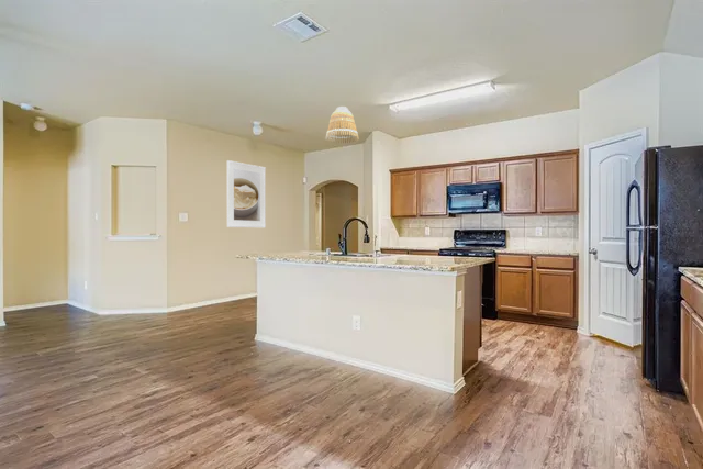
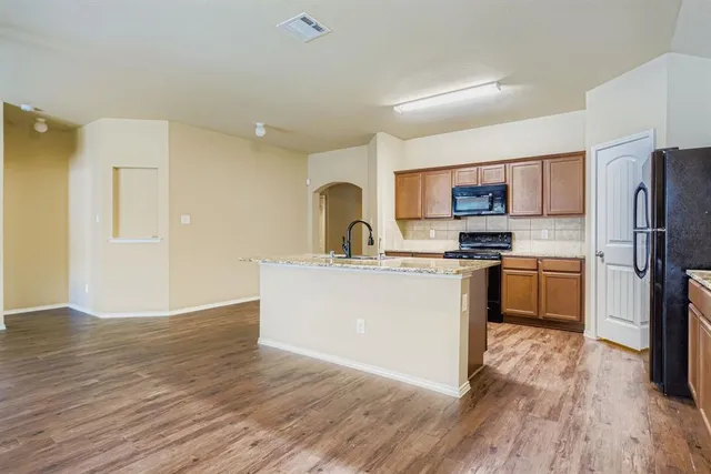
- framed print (247, 196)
- lamp shade (343, 123)
